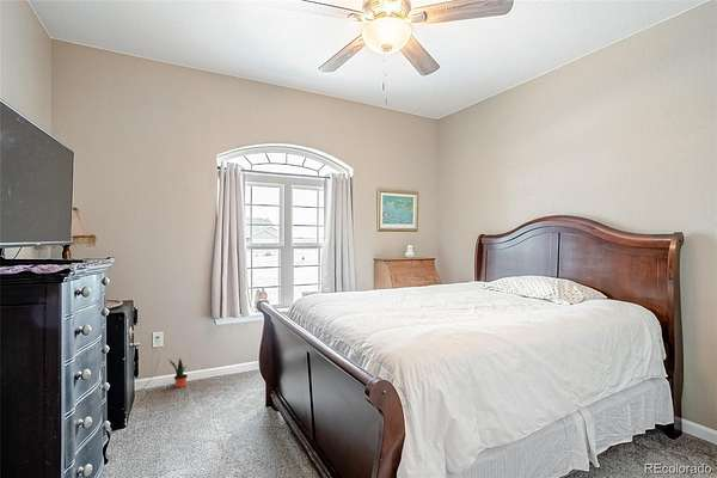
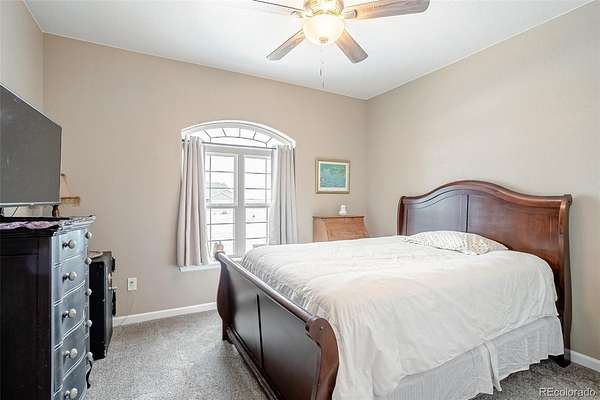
- potted plant (178, 372)
